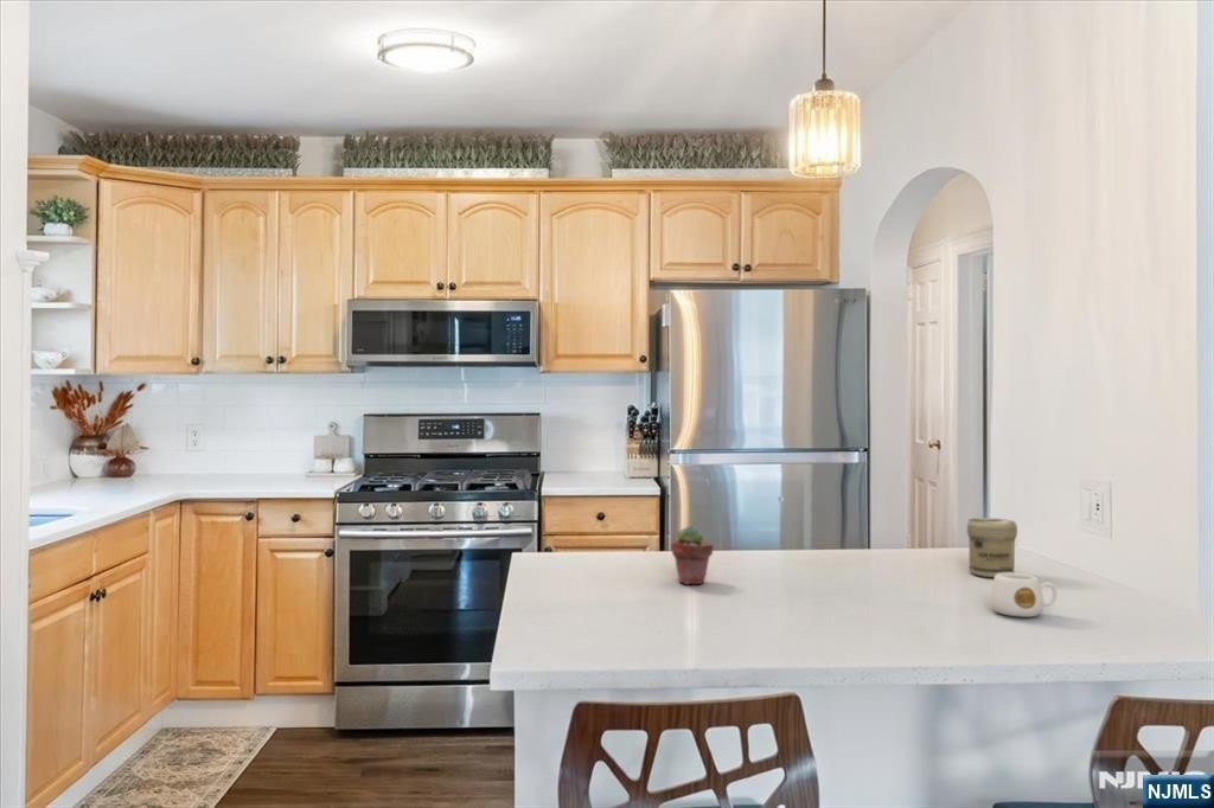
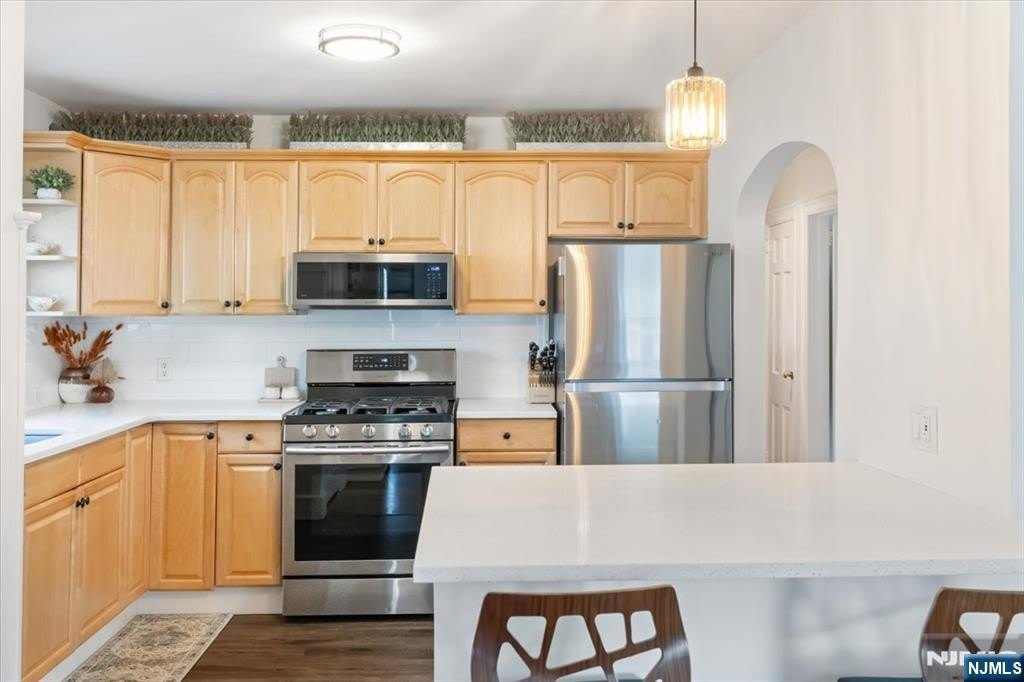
- potted succulent (691, 553)
- jar (991, 546)
- mug (1023, 594)
